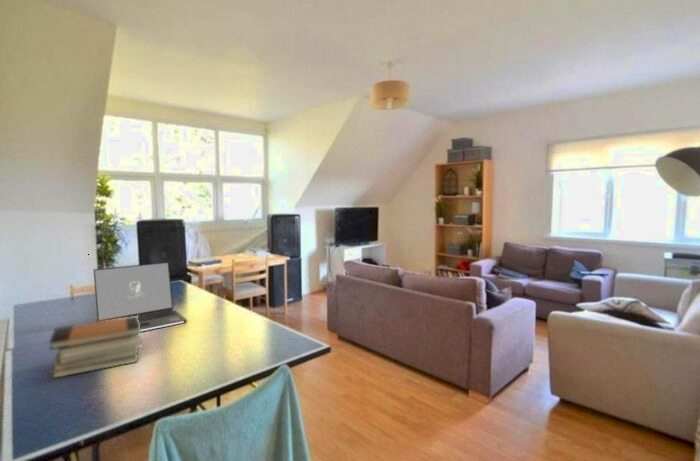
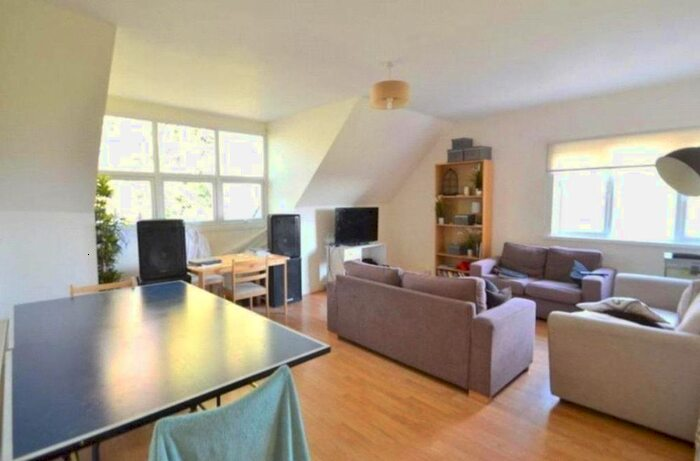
- book stack (99, 344)
- laptop (140, 296)
